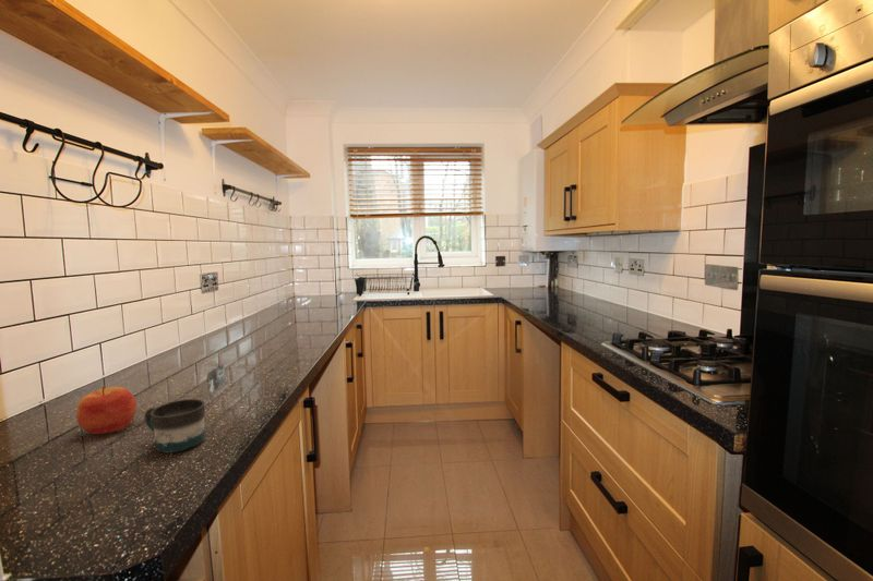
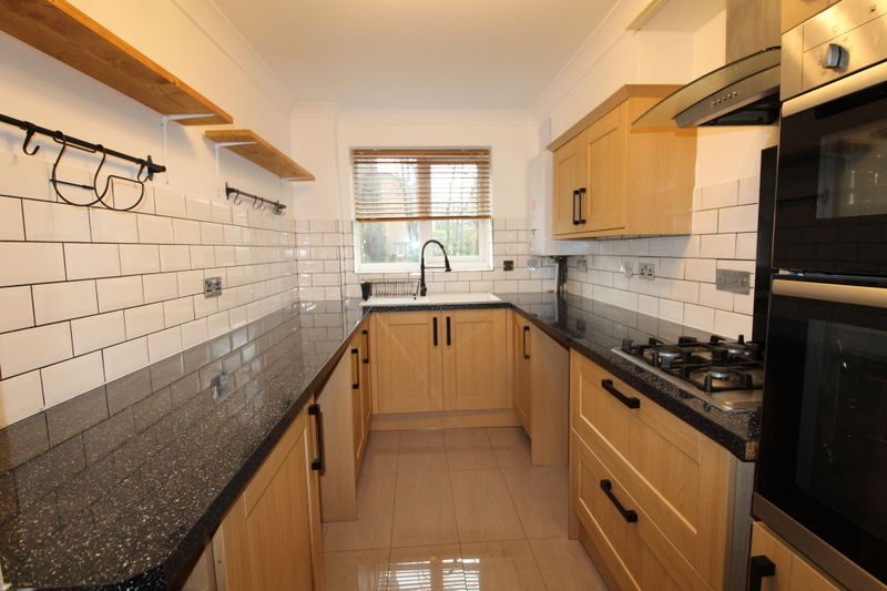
- apple (107, 407)
- mug (174, 426)
